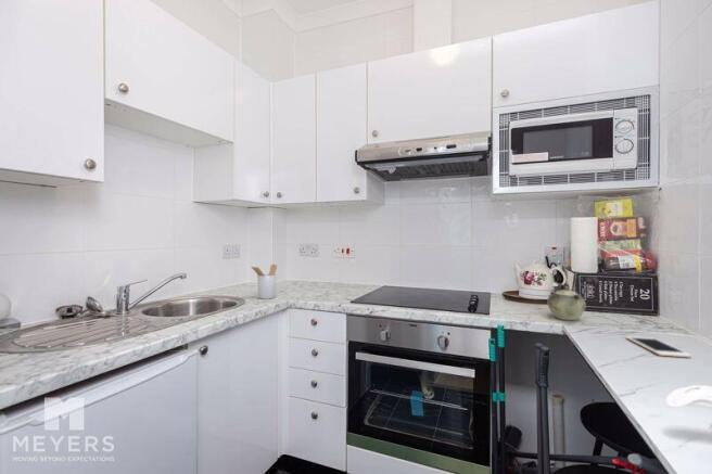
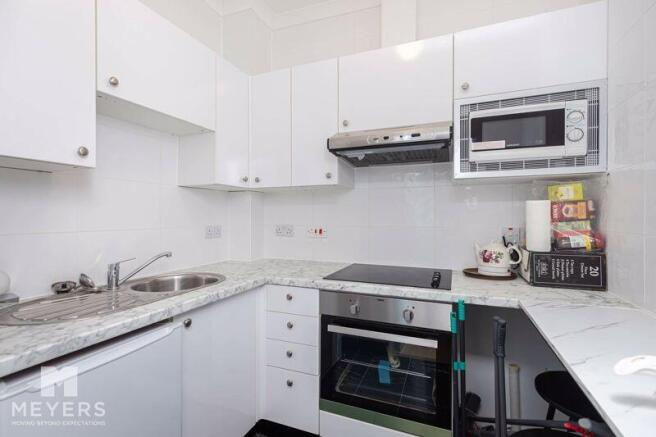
- utensil holder (263, 281)
- teapot (567, 300)
- cell phone (656, 346)
